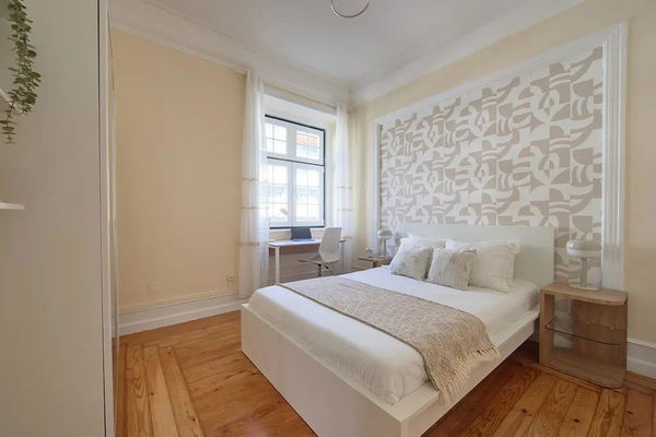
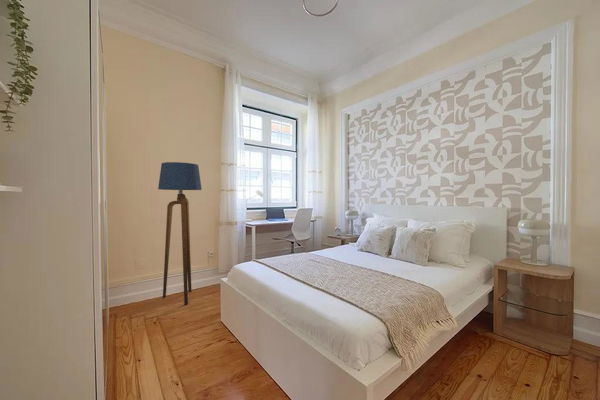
+ floor lamp (182, 231)
